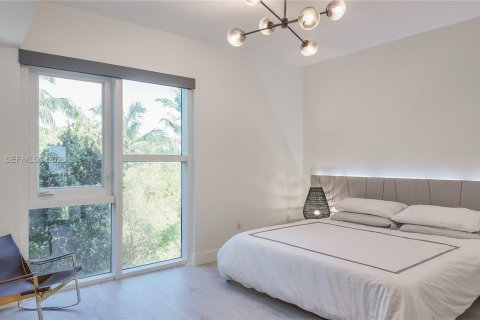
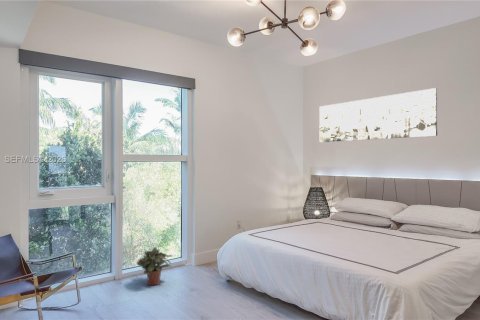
+ potted plant (154, 265)
+ wall art (370, 119)
